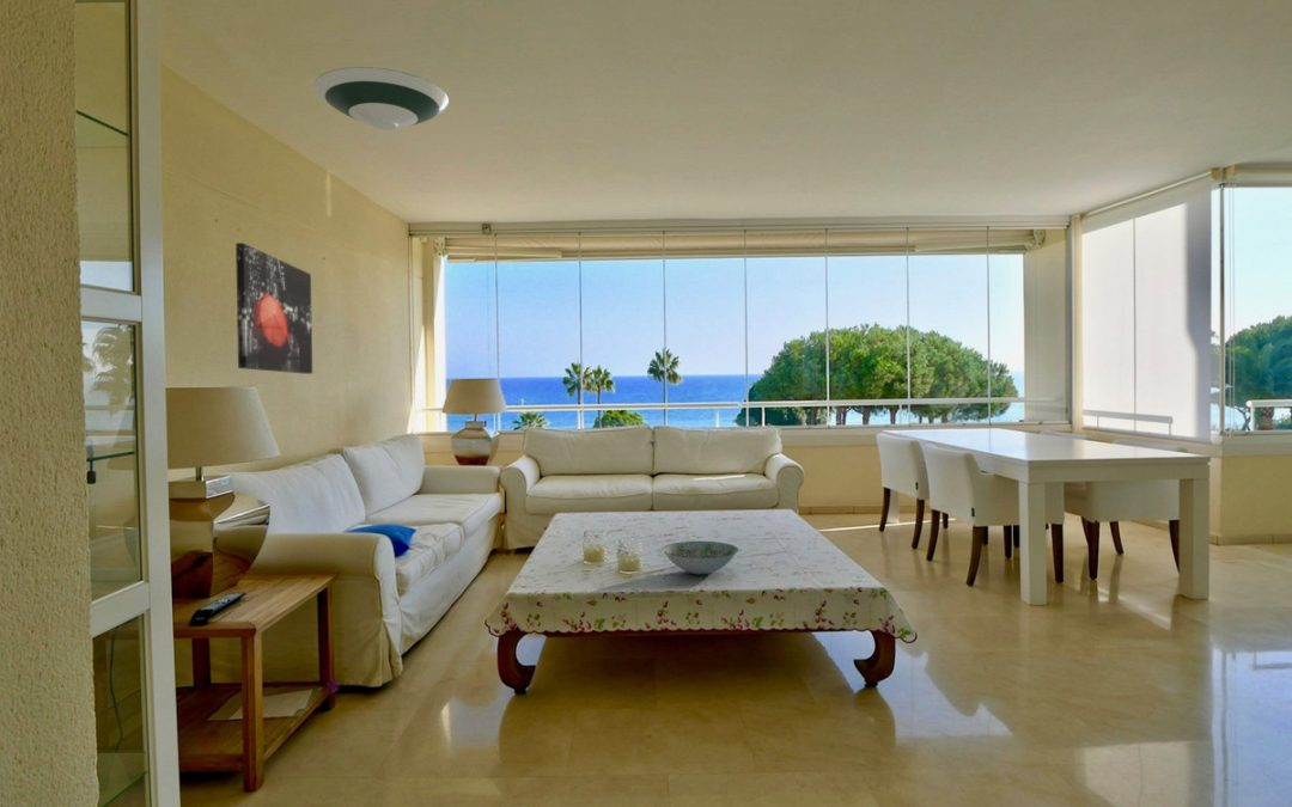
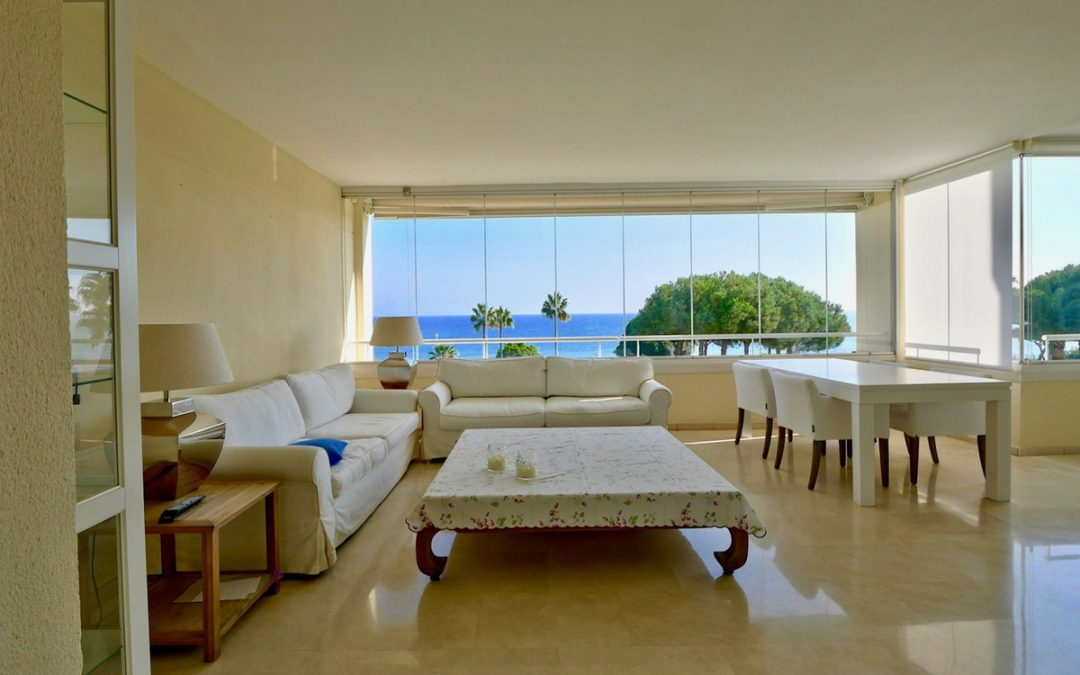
- decorative bowl (700, 560)
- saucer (383, 110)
- wall art (278, 316)
